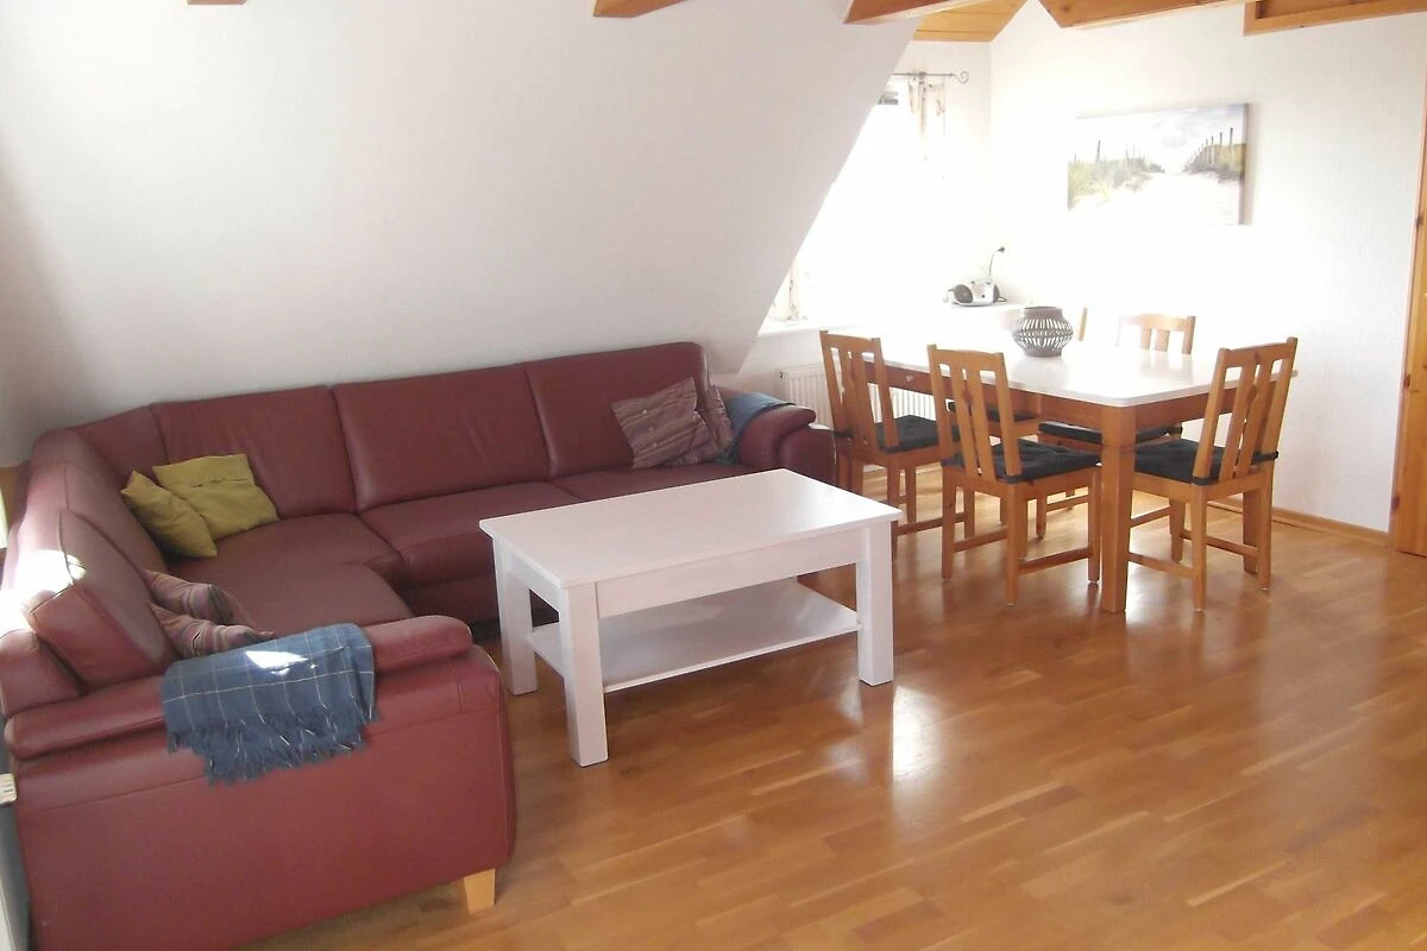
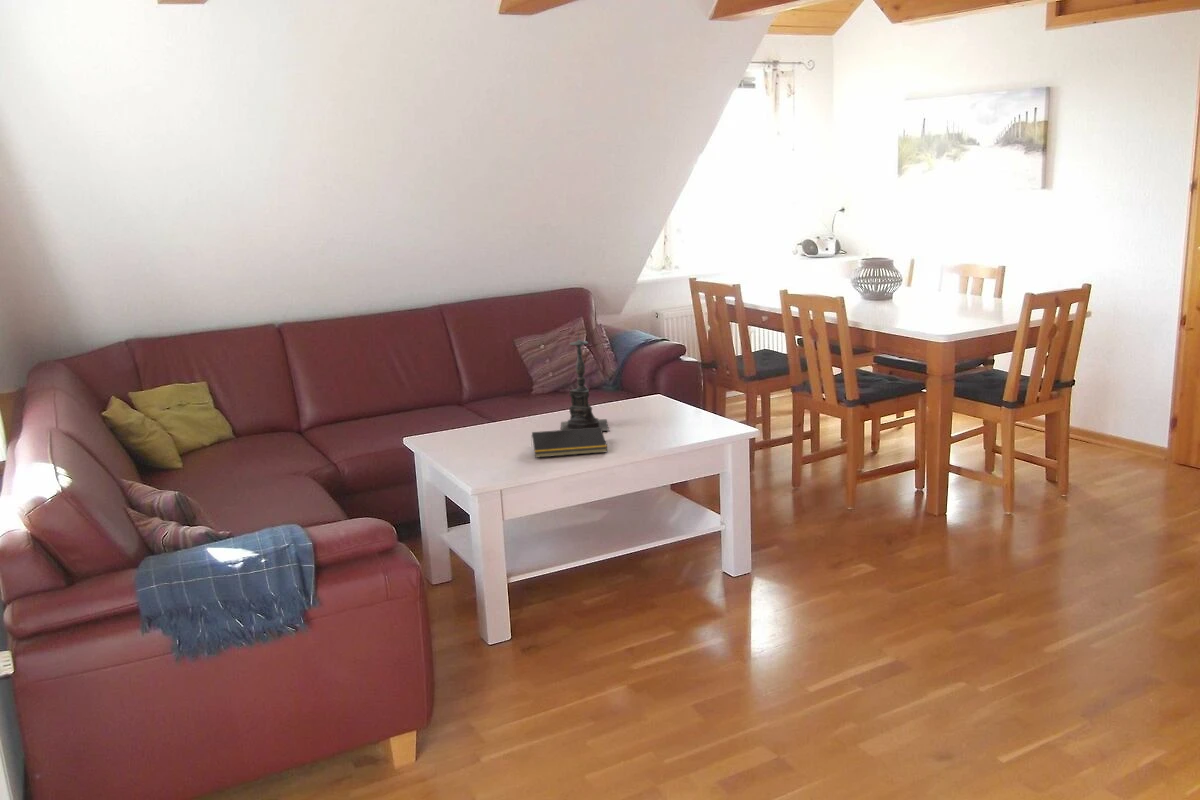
+ notepad (569, 441)
+ candle holder (581, 377)
